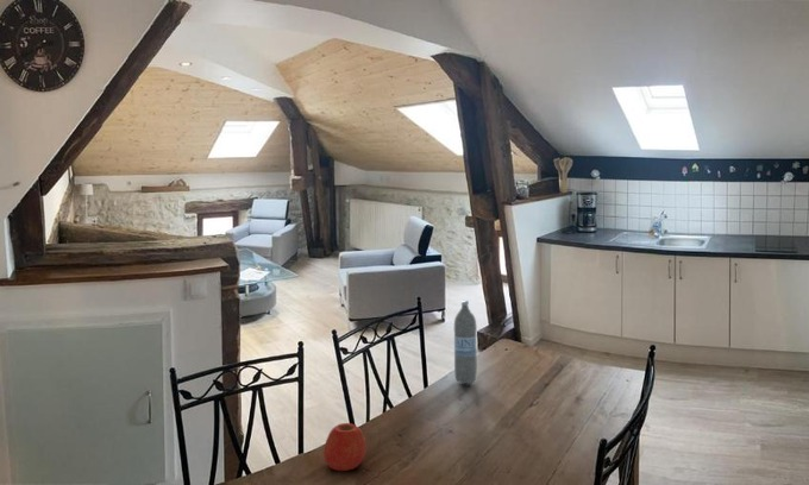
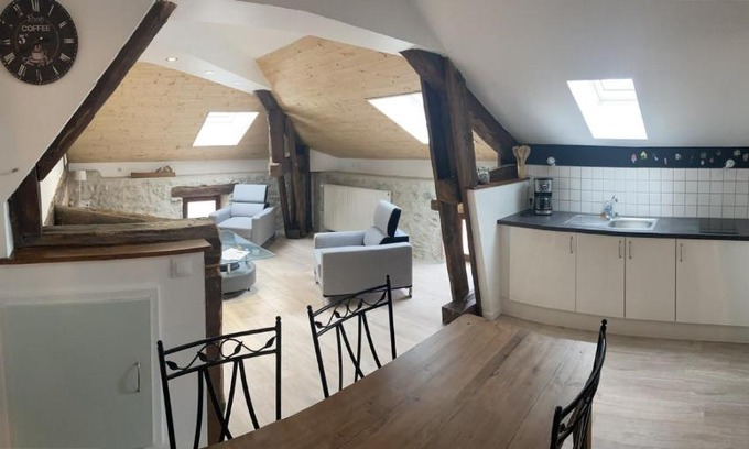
- water bottle (465, 341)
- apple (345, 445)
